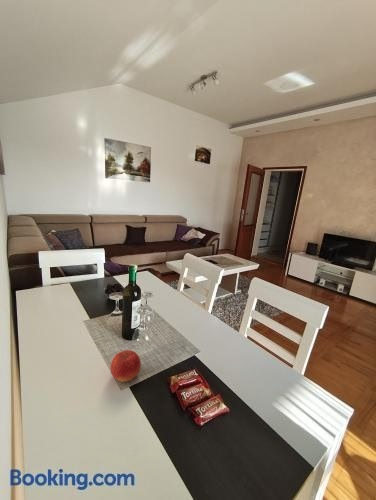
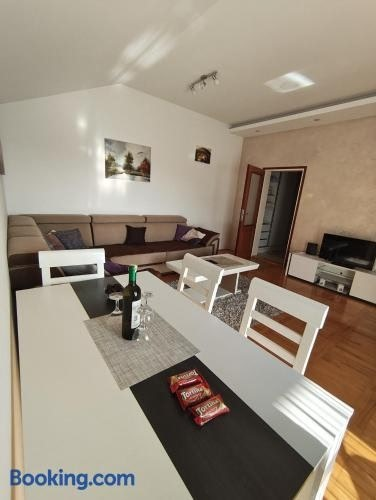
- fruit (125, 364)
